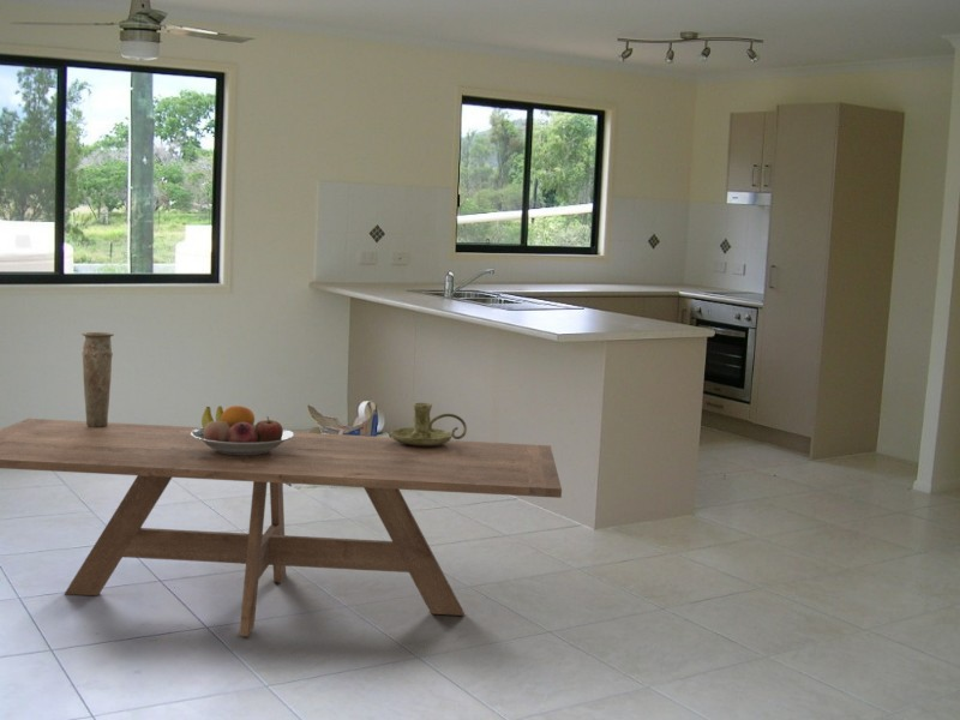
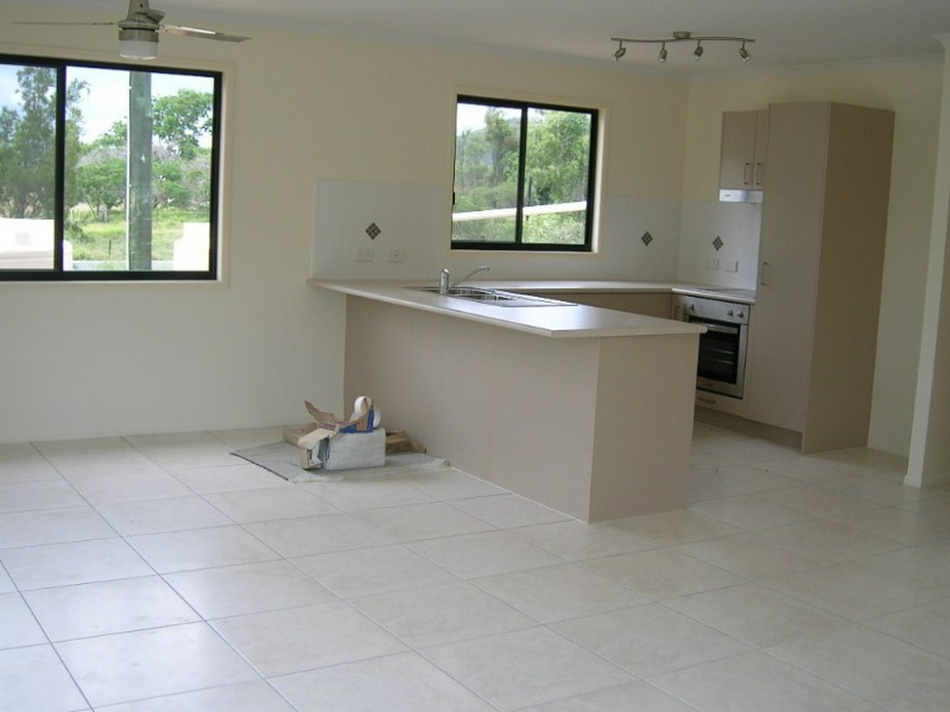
- dining table (268, 528)
- fruit bowl (242, 428)
- candle holder (428, 424)
- vase (97, 379)
